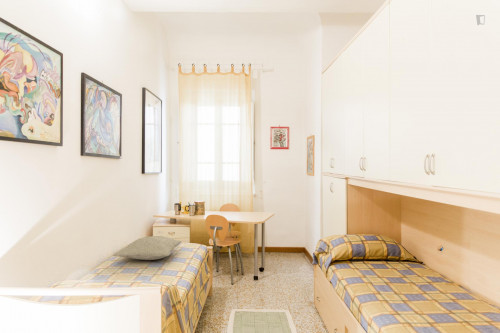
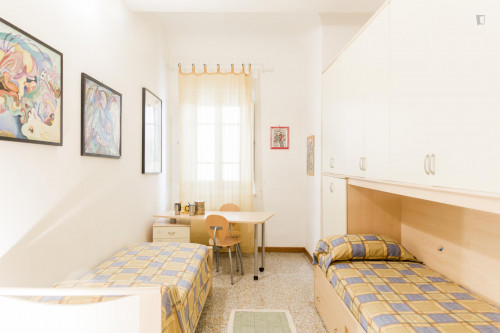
- pillow (150, 247)
